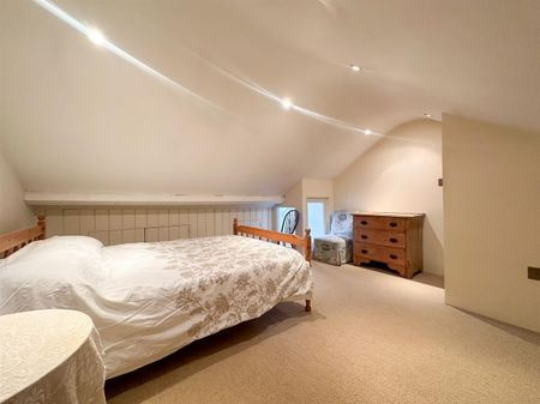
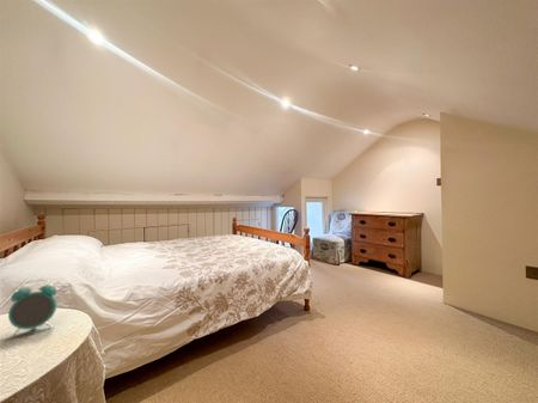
+ alarm clock (33, 305)
